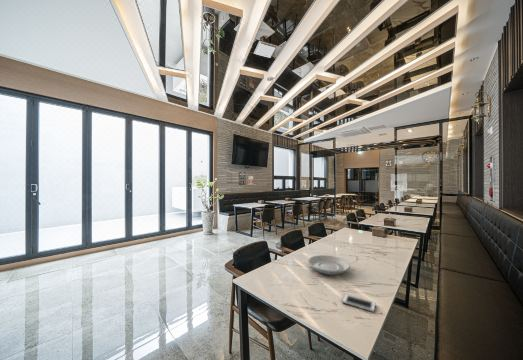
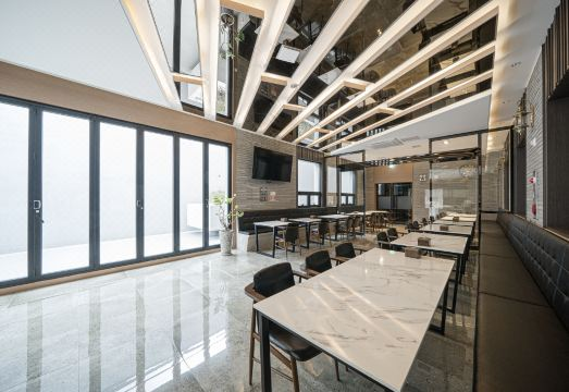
- cell phone (358, 302)
- plate (328, 265)
